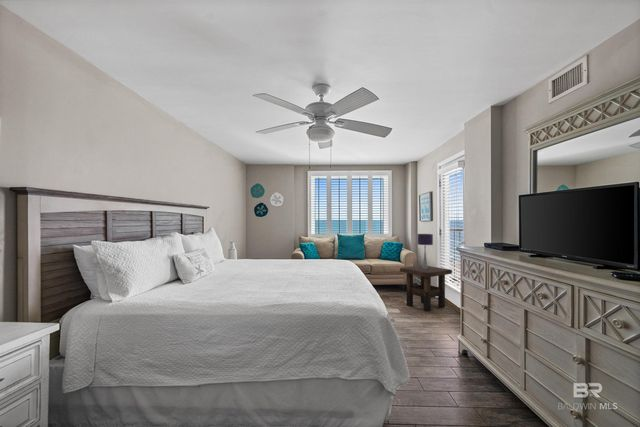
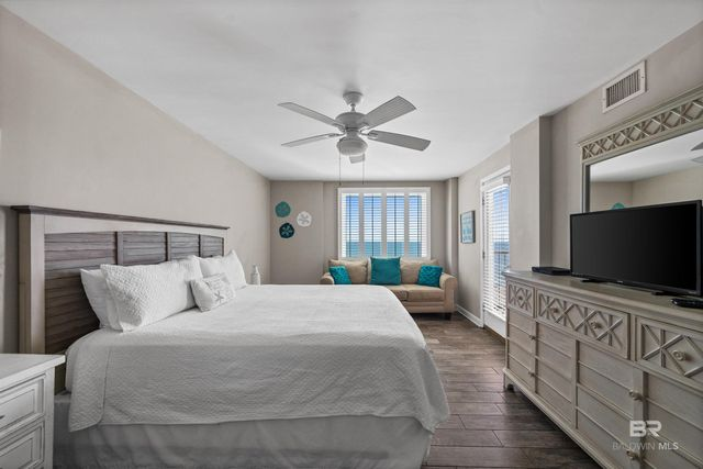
- side table (425, 287)
- table lamp (425, 250)
